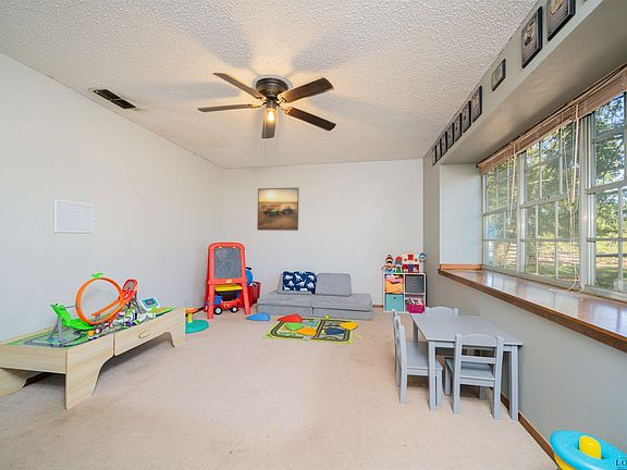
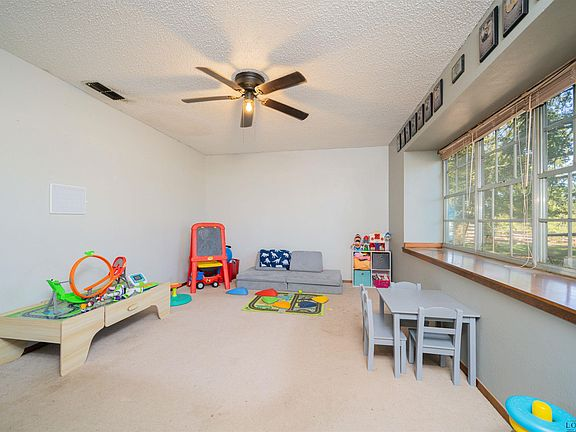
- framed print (278, 209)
